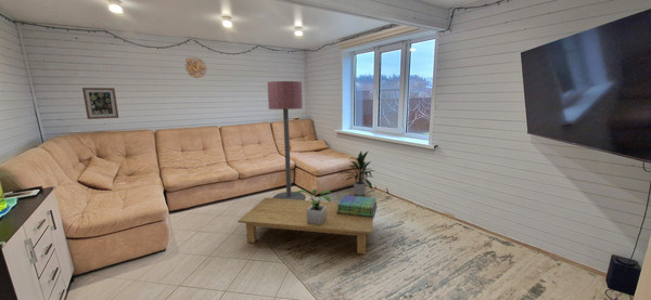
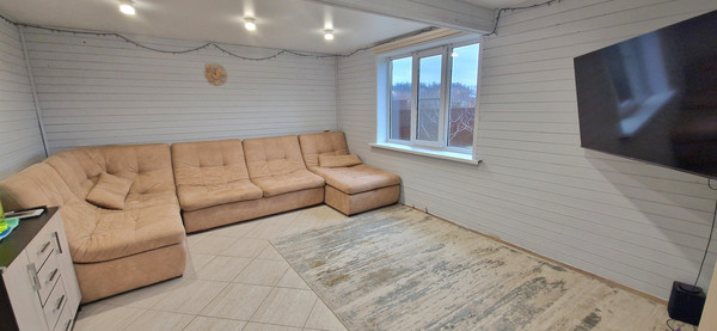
- stack of books (357, 205)
- coffee table (310, 224)
- potted plant (315, 205)
- wall art (101, 103)
- floor lamp (286, 142)
- indoor plant (360, 173)
